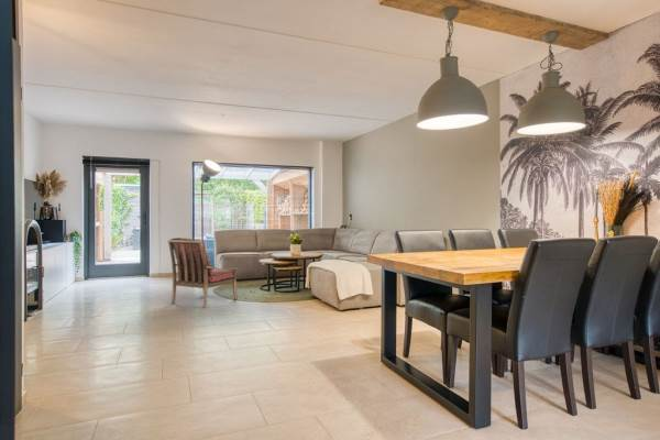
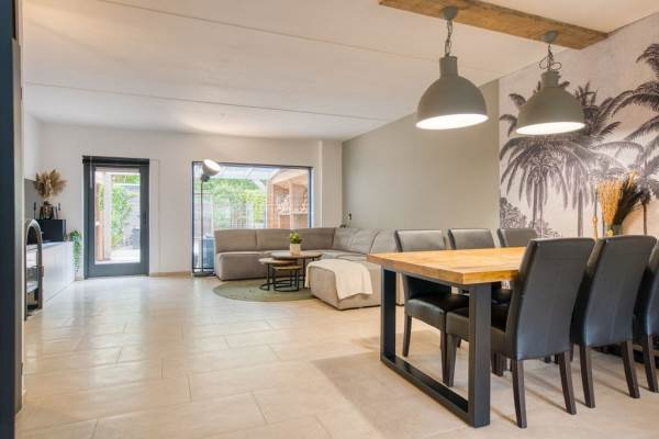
- armchair (204, 268)
